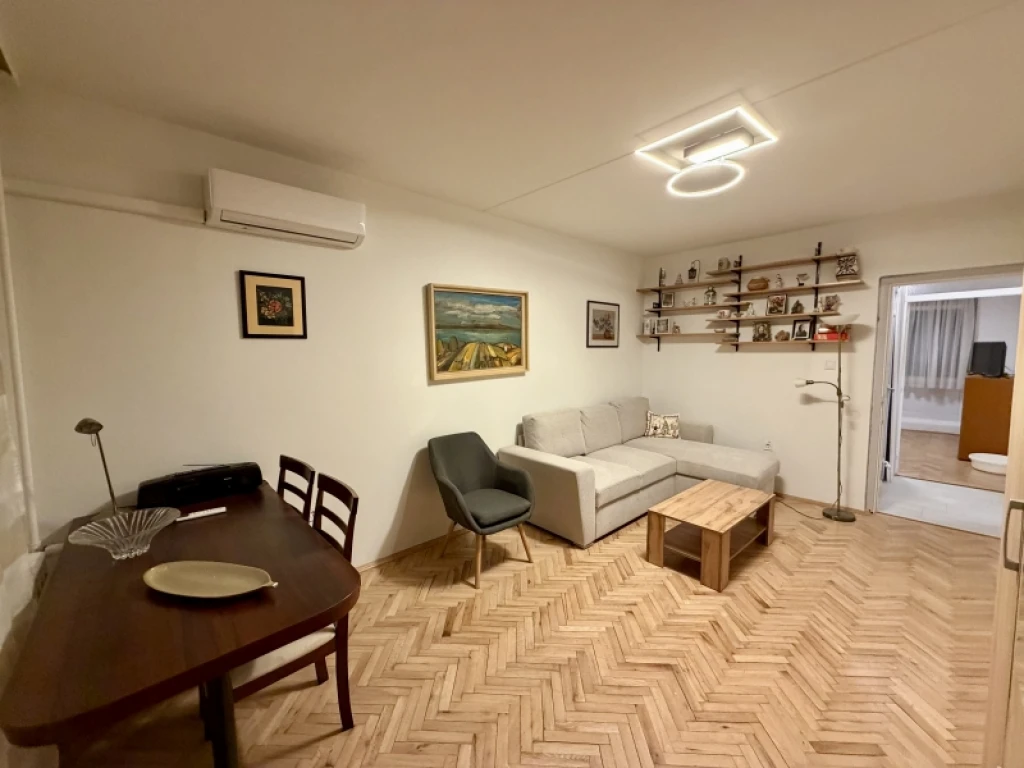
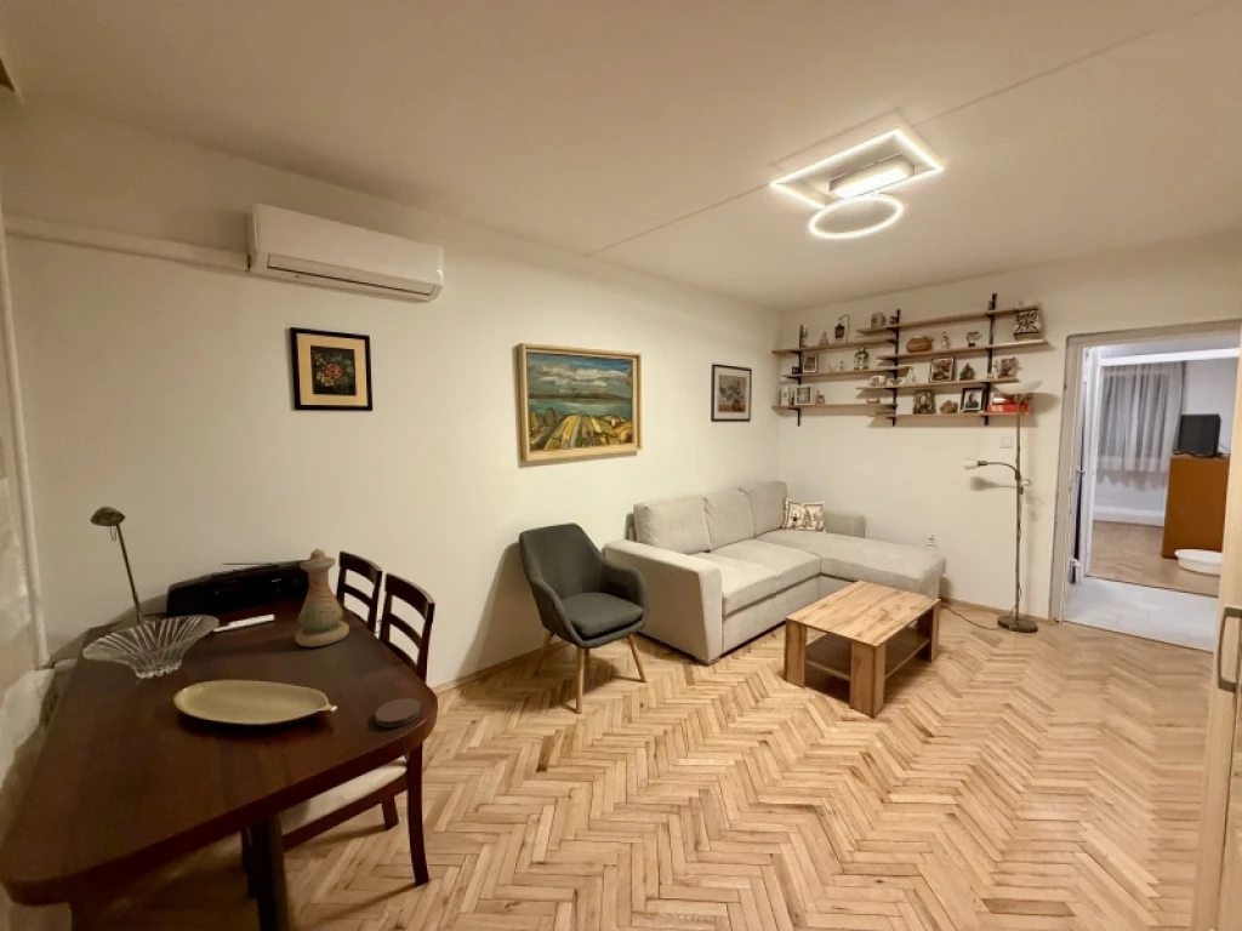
+ vase (320, 593)
+ coaster (398, 712)
